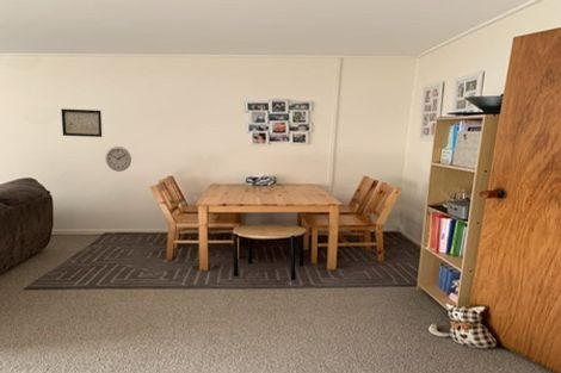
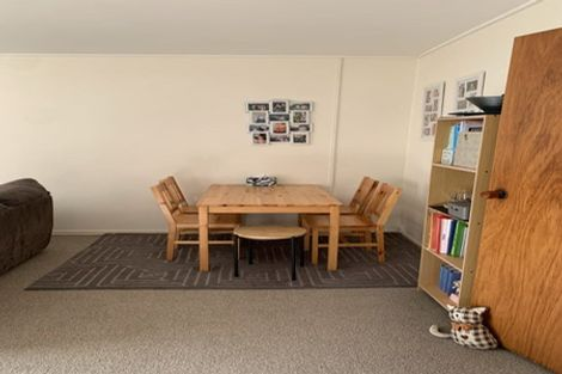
- wall clock (117, 158)
- wall art (81, 123)
